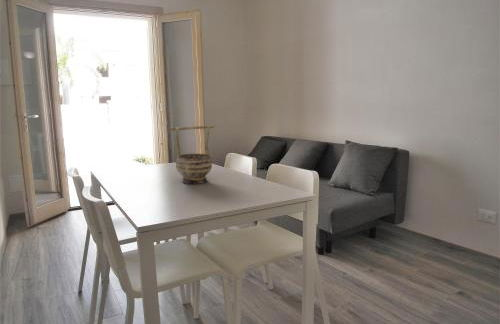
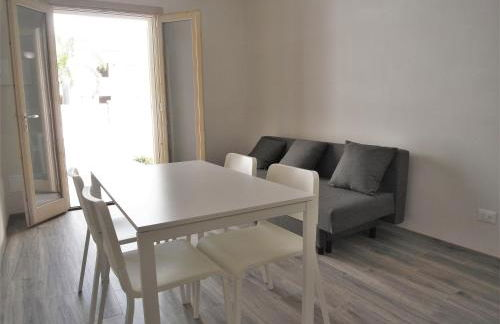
- decorative bowl (193, 154)
